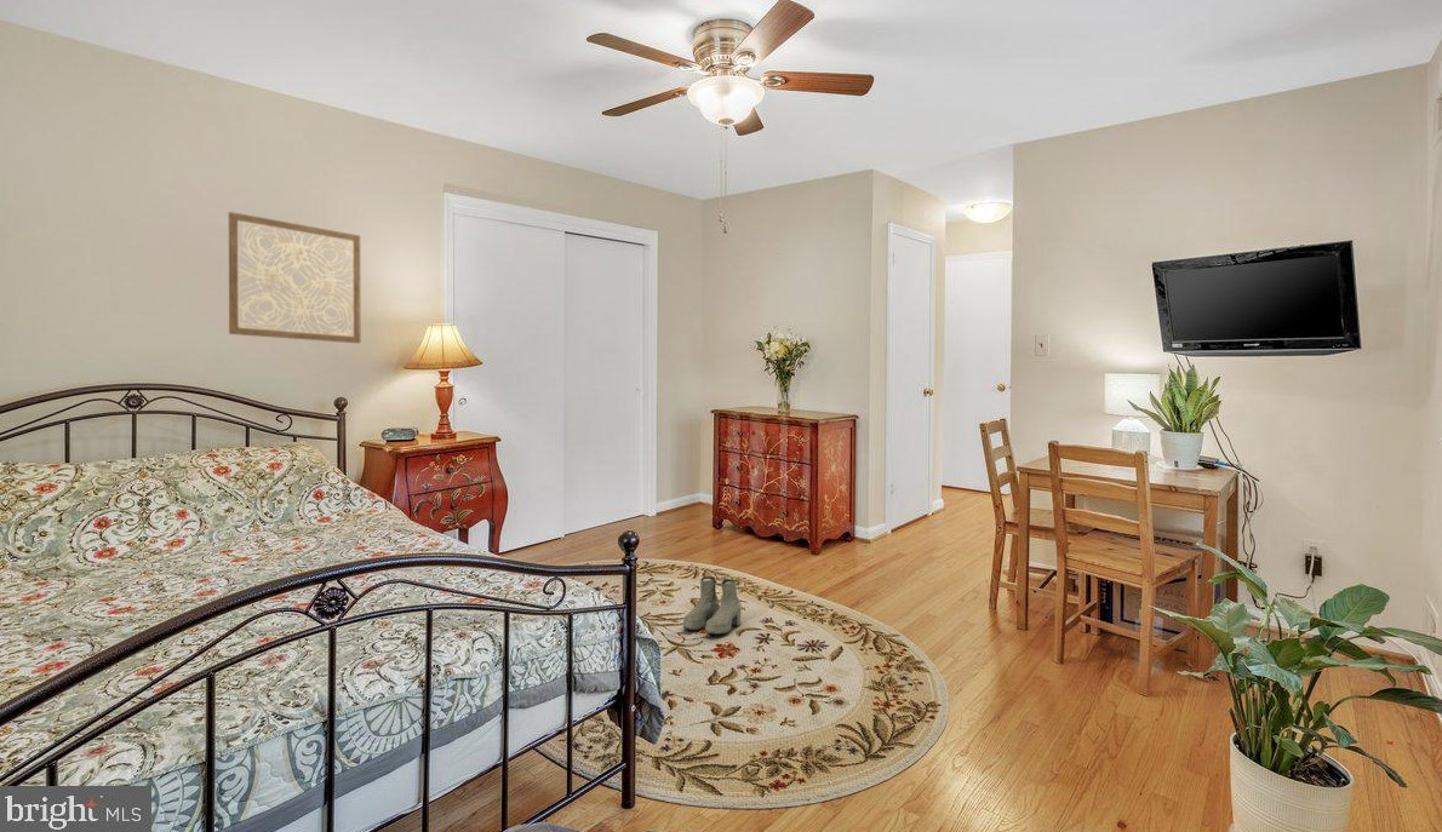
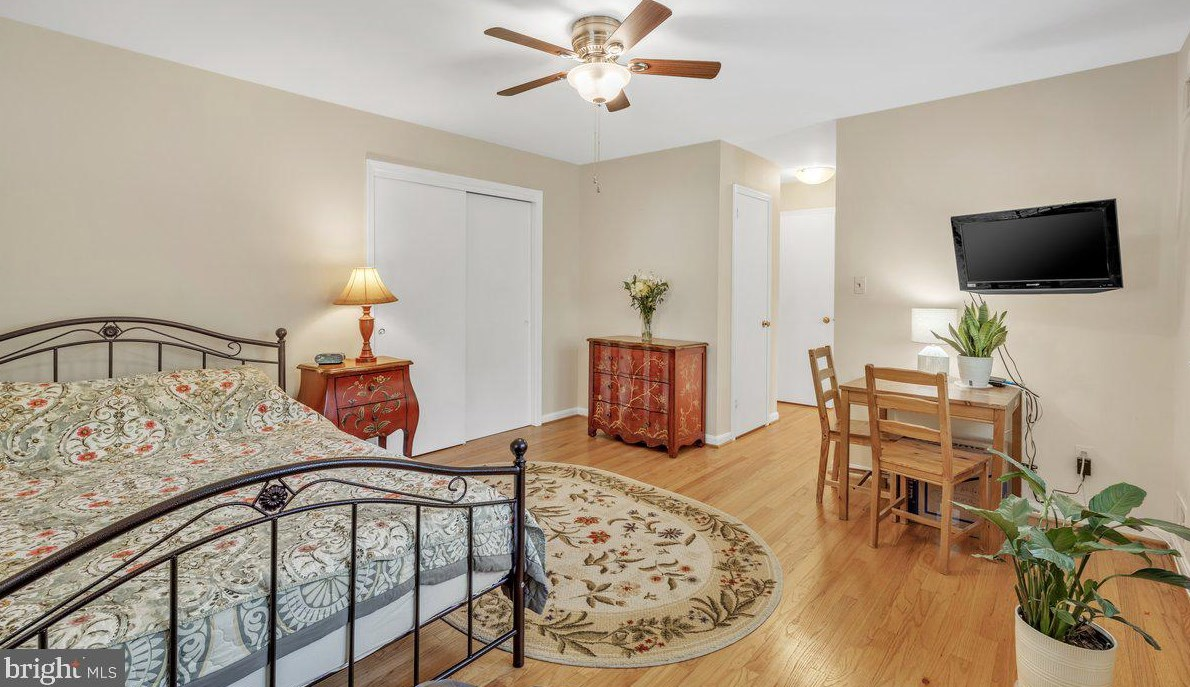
- wall art (294, 283)
- boots (713, 603)
